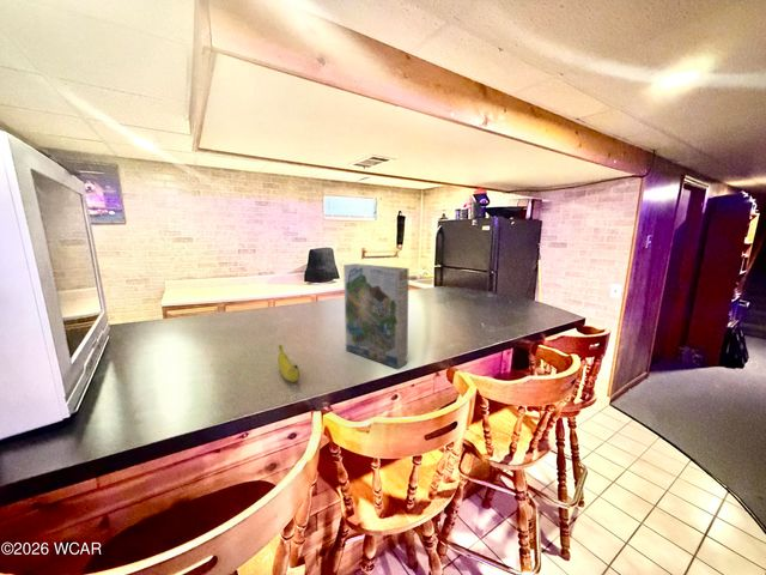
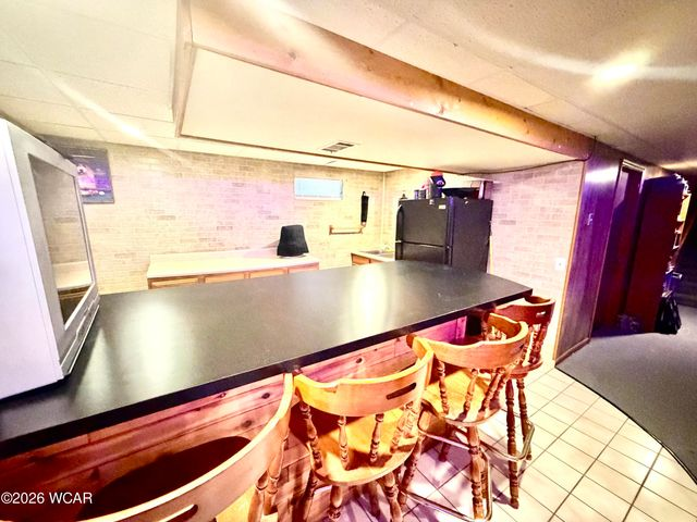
- banana (287, 365)
- cereal box (375, 313)
